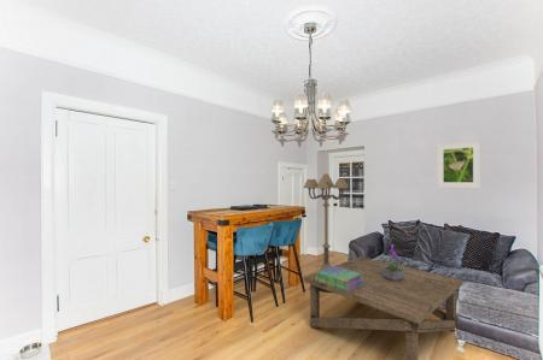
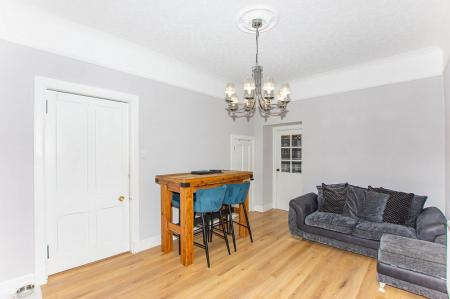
- potted plant (392, 260)
- floor lamp (326, 225)
- coffee table (381, 302)
- stack of books (339, 277)
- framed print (457, 165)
